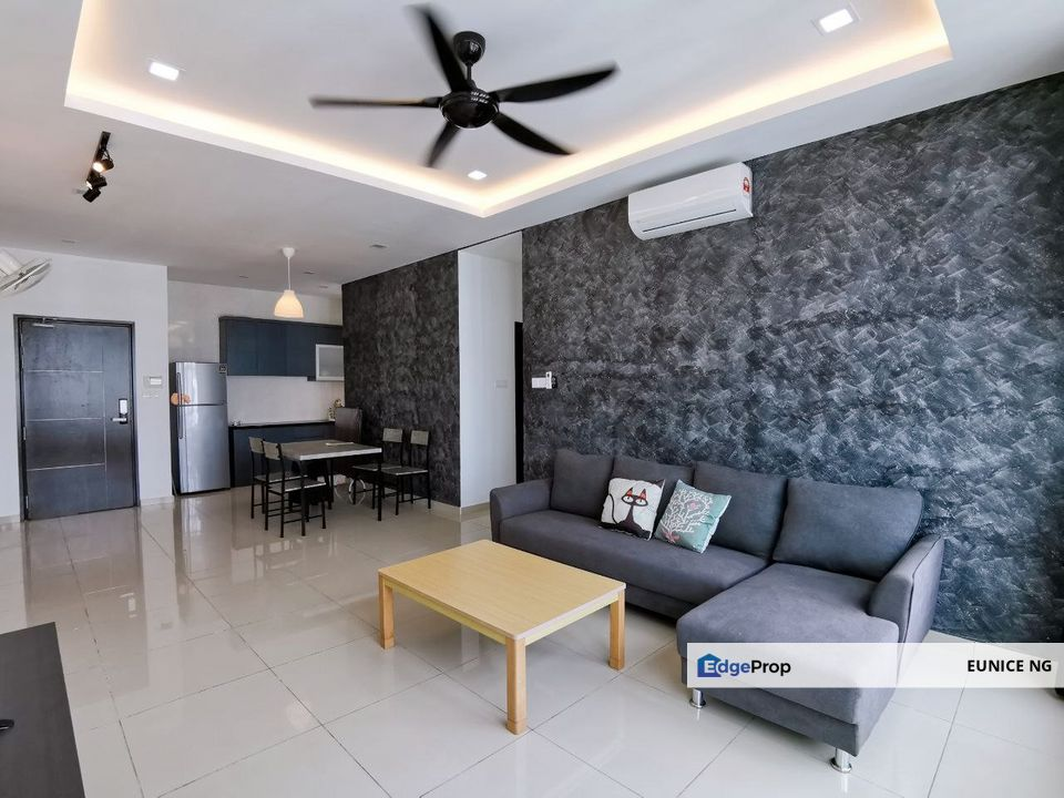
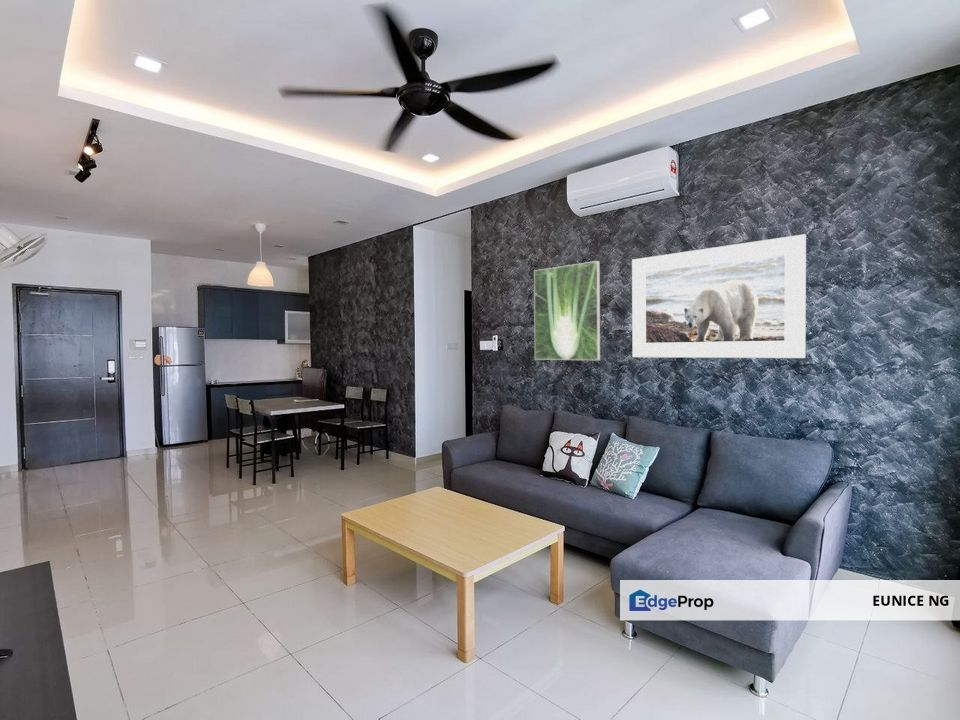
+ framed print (708, 303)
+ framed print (565, 313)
